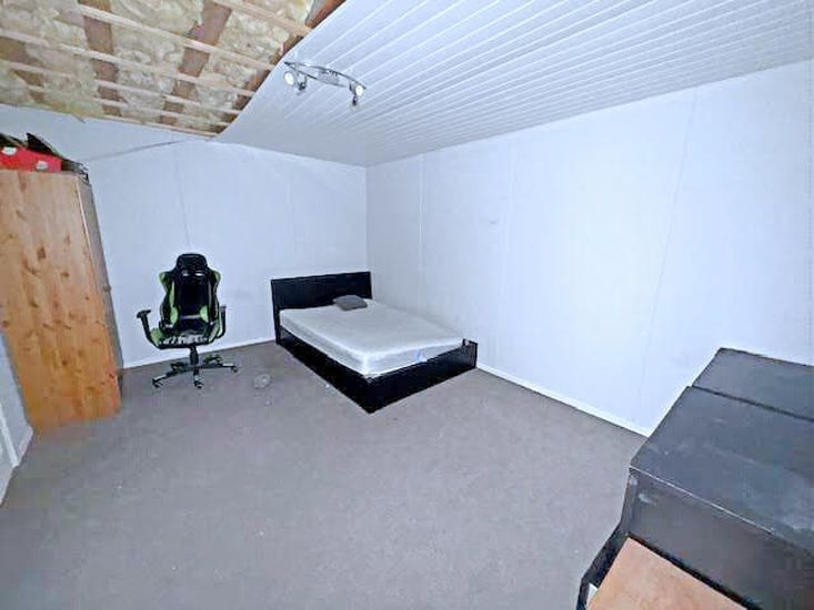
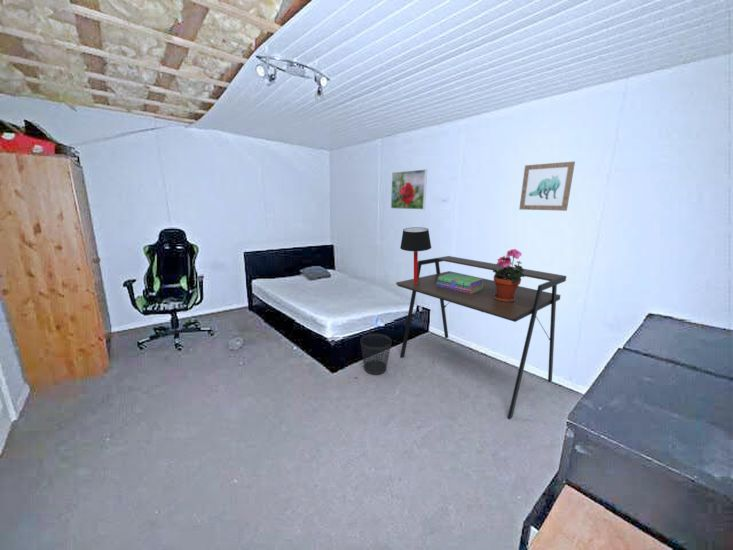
+ potted plant (507, 274)
+ stack of books (459, 282)
+ wall art (545, 187)
+ table lamp (417, 256)
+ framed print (407, 190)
+ wastebasket (375, 354)
+ desk (474, 309)
